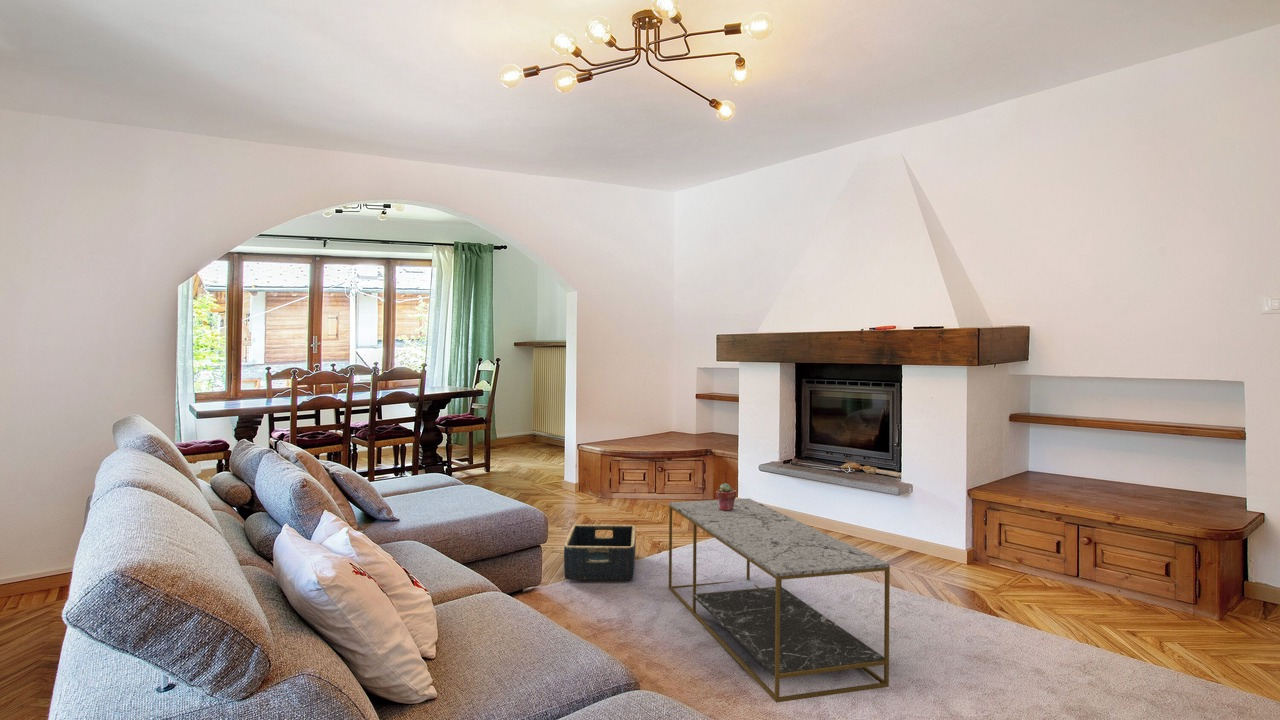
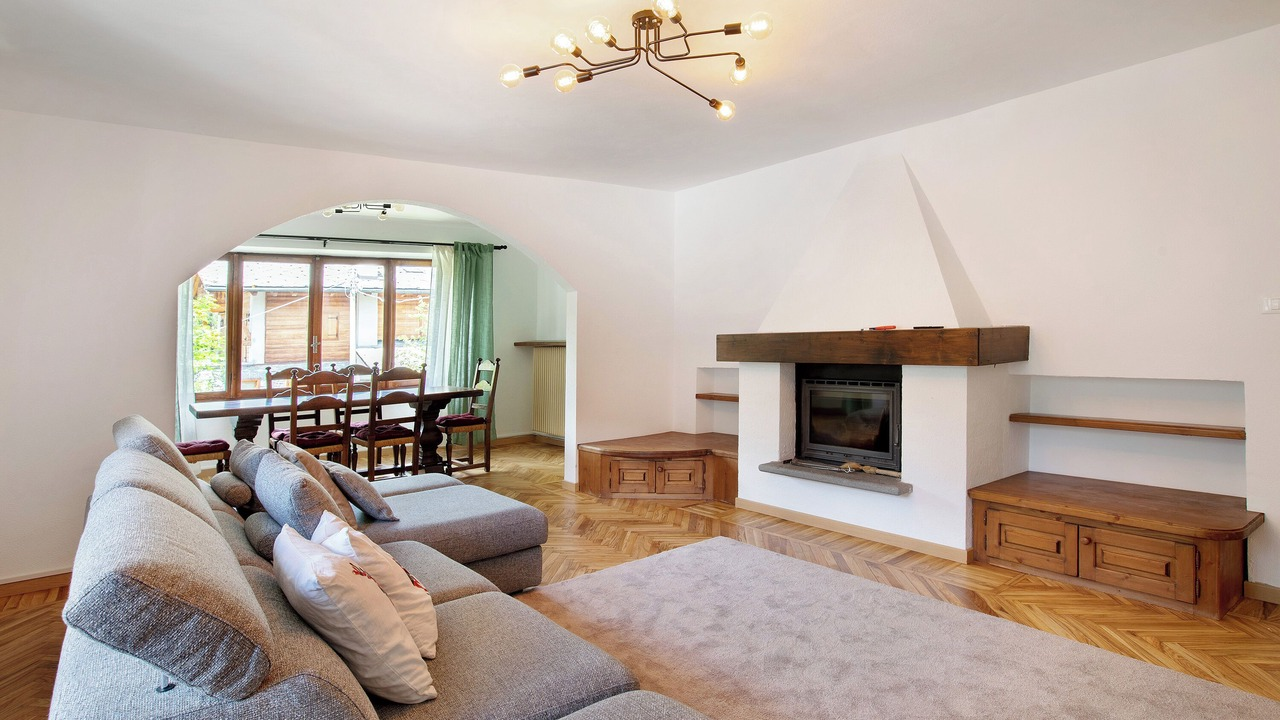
- basket (601, 551)
- coffee table (755, 585)
- potted succulent (726, 495)
